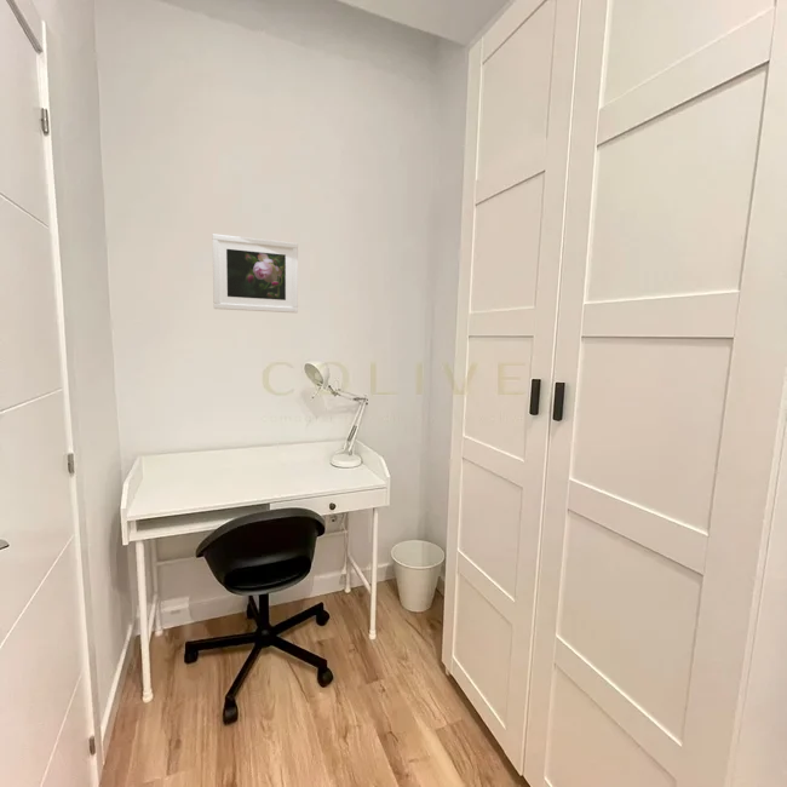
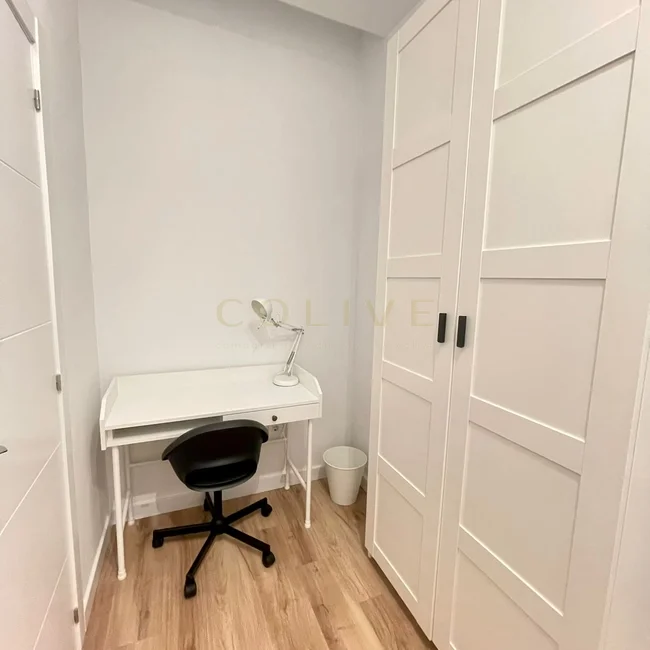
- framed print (257, 275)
